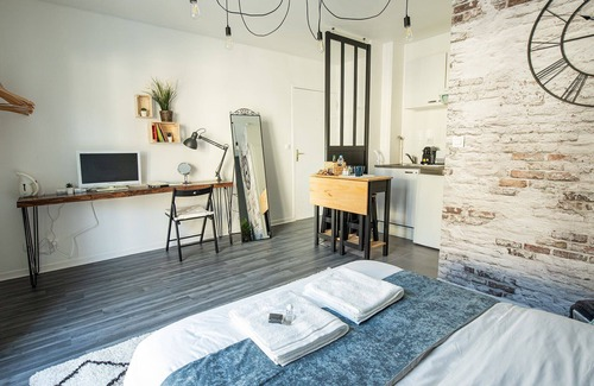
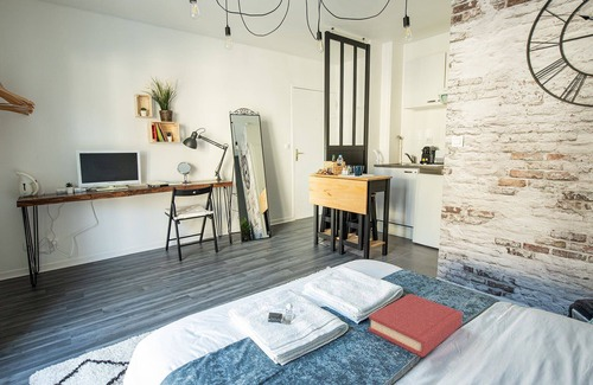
+ hardback book (415, 321)
